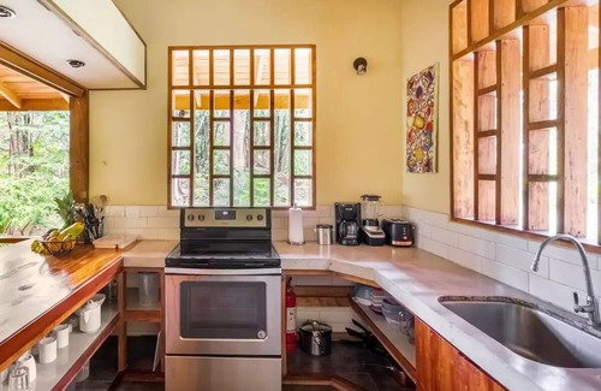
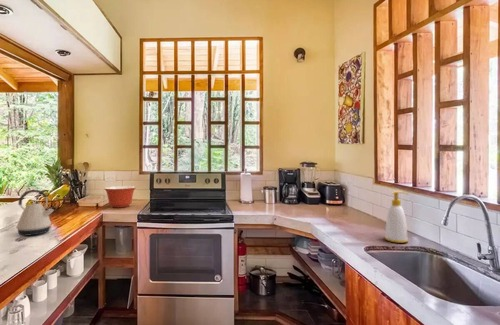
+ mixing bowl (120, 196)
+ soap bottle (396, 215)
+ kettle (35, 211)
